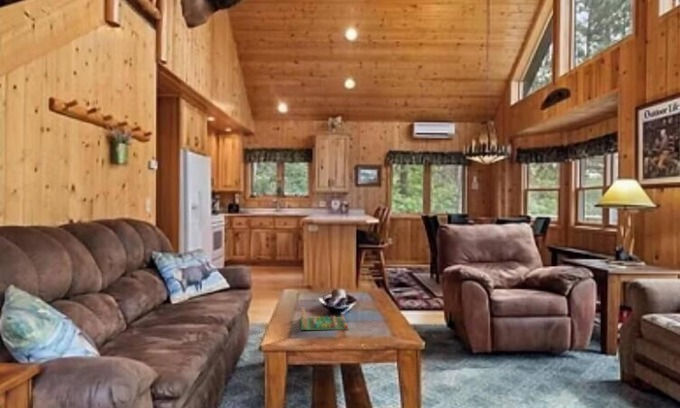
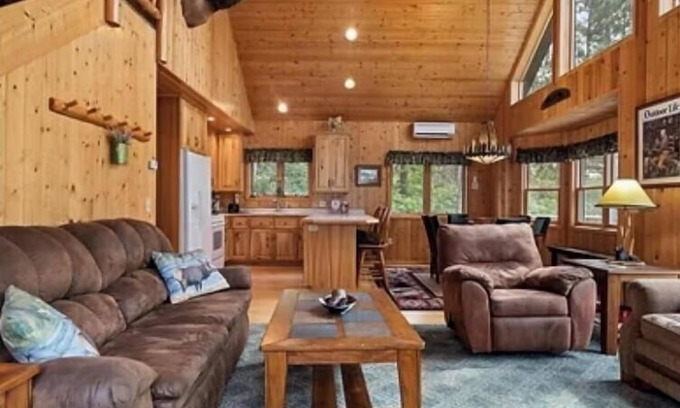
- board game (323, 318)
